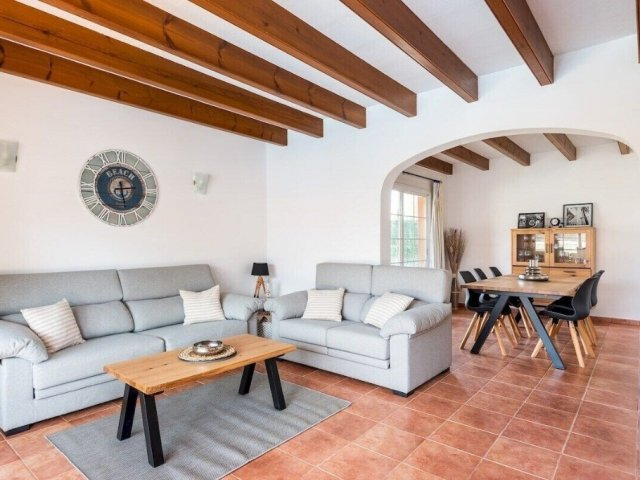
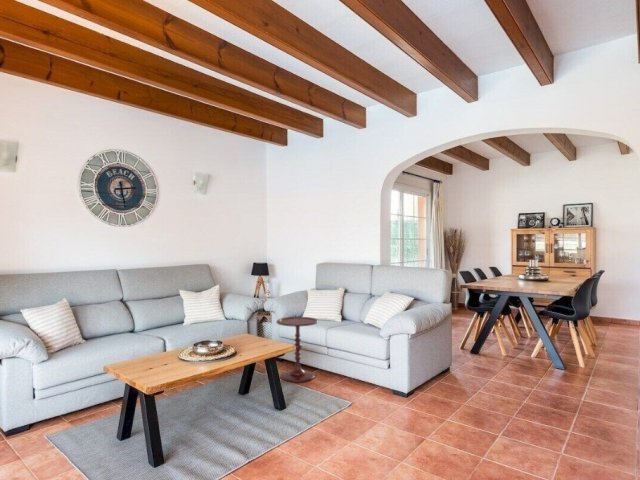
+ side table (297, 348)
